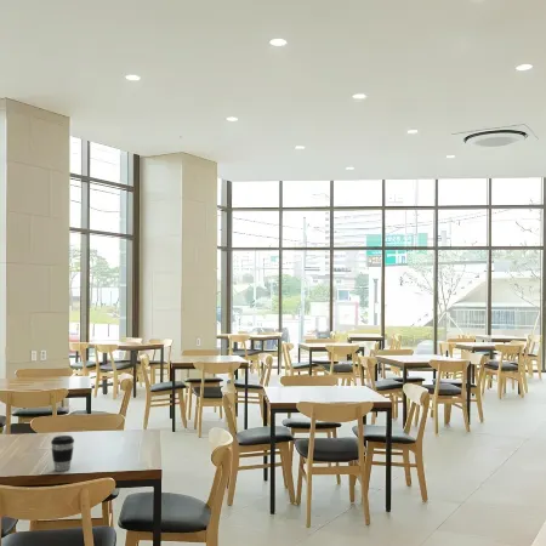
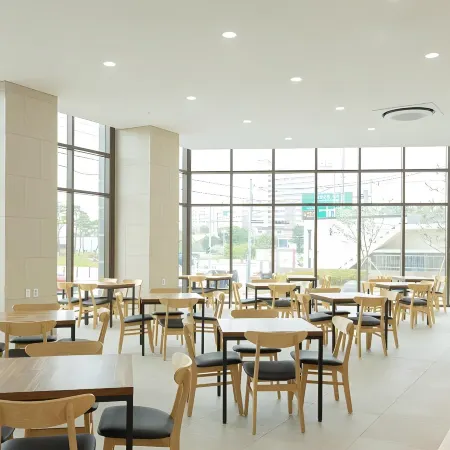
- coffee cup (62, 453)
